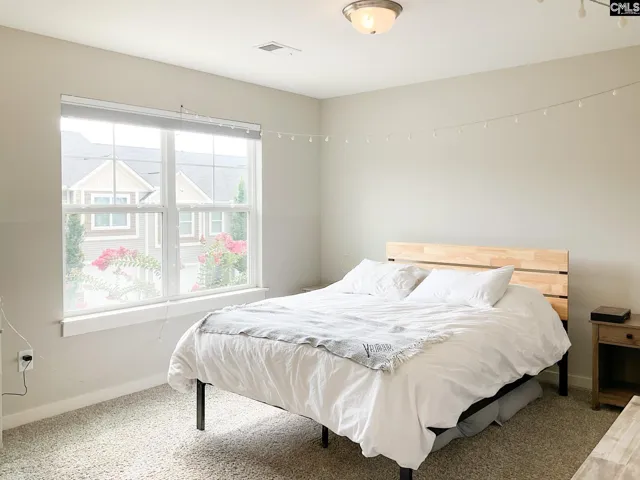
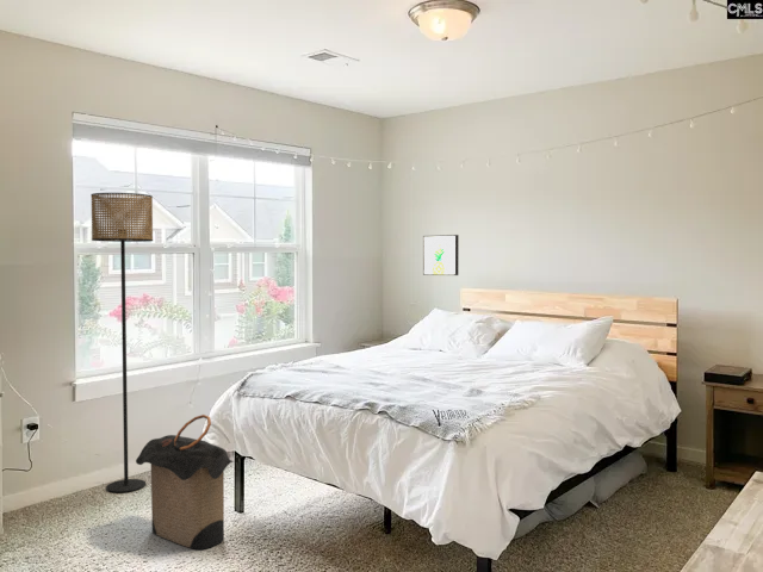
+ wall art (440, 255)
+ laundry hamper (182, 475)
+ floor lamp (124, 341)
